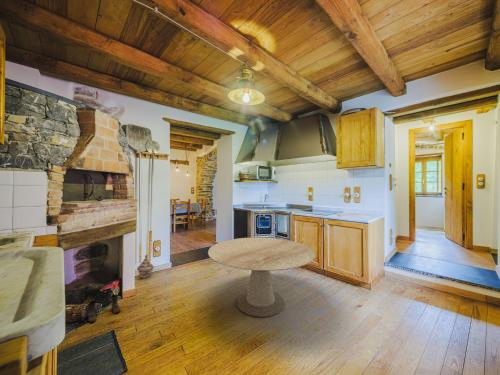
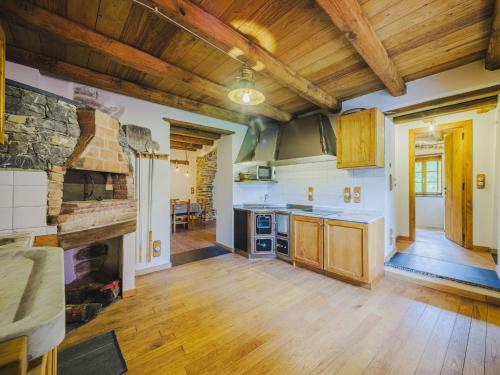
- boots (111, 306)
- round table (260, 275)
- woven basket (145, 266)
